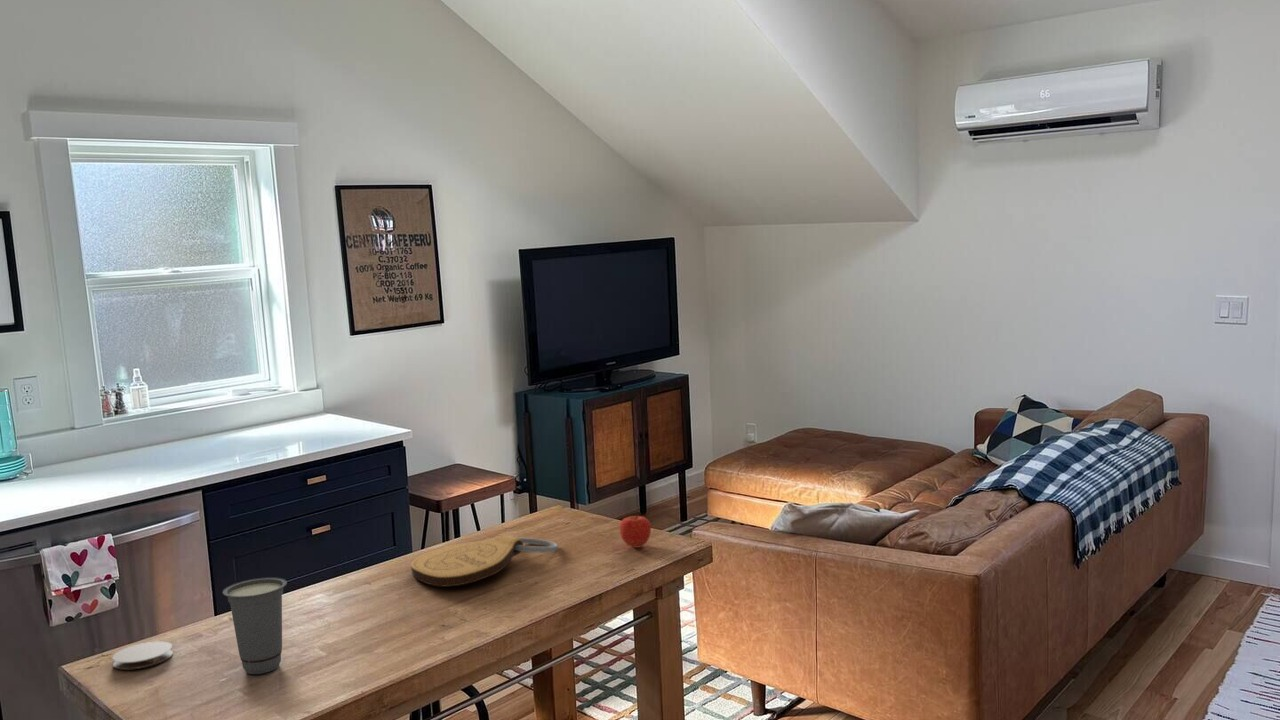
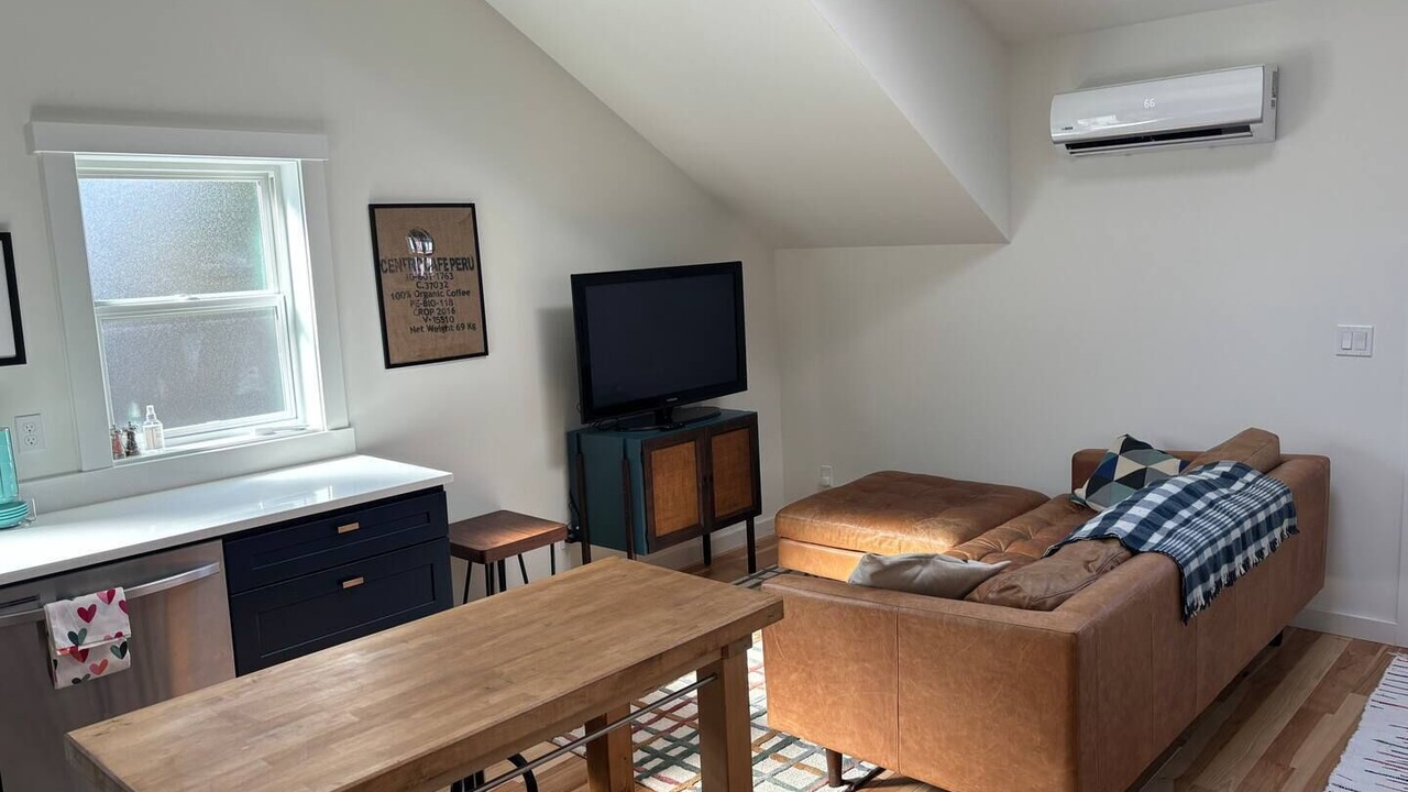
- key chain (489, 553)
- cup (258, 627)
- coaster (142, 655)
- fruit (635, 530)
